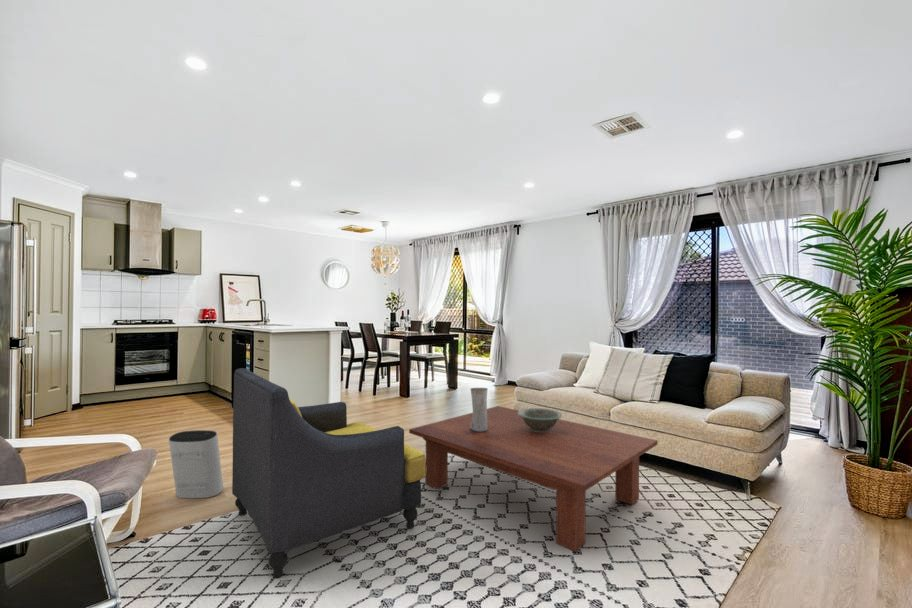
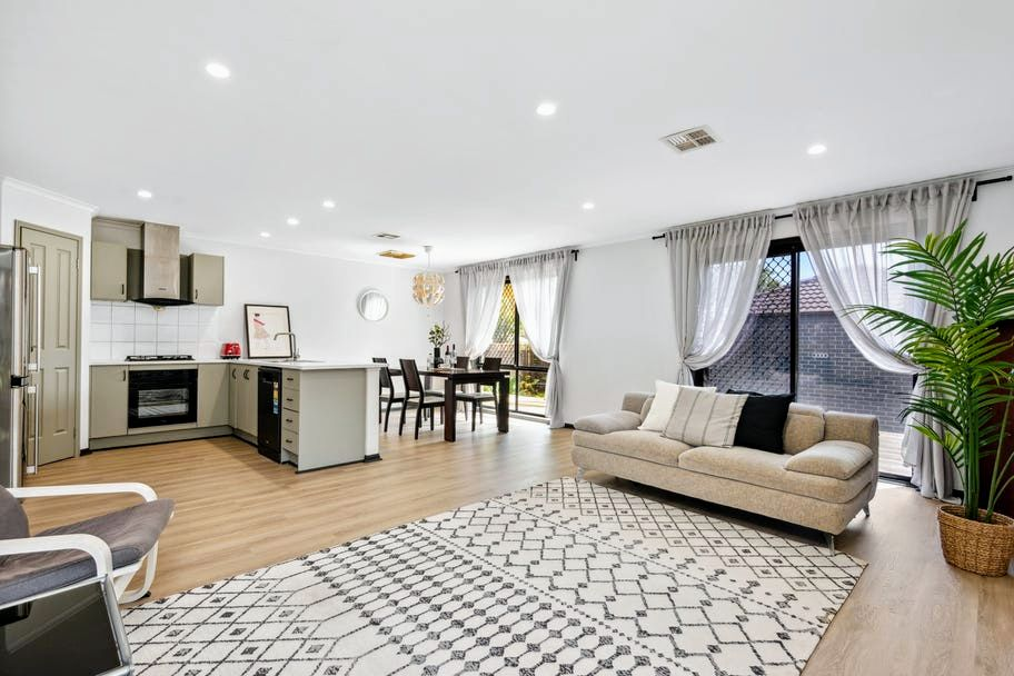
- armchair (327, 444)
- decorative bowl (539, 421)
- vase (478, 409)
- air purifier (196, 463)
- coffee table (528, 463)
